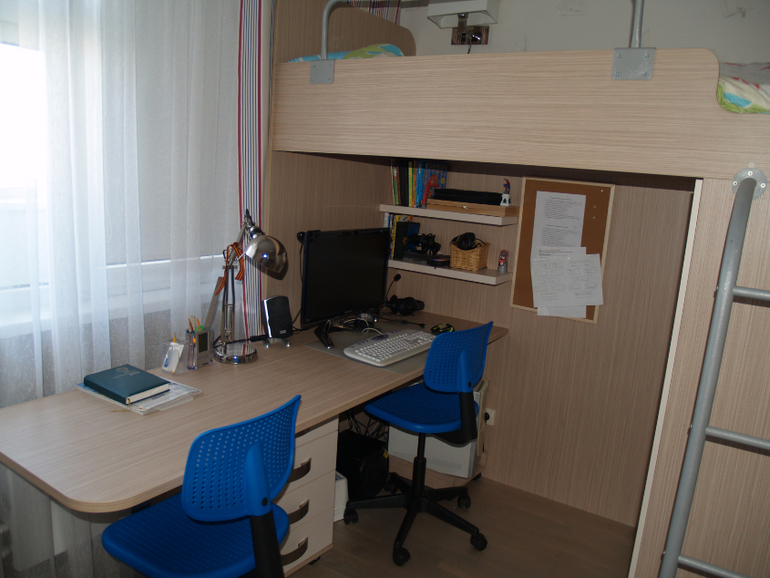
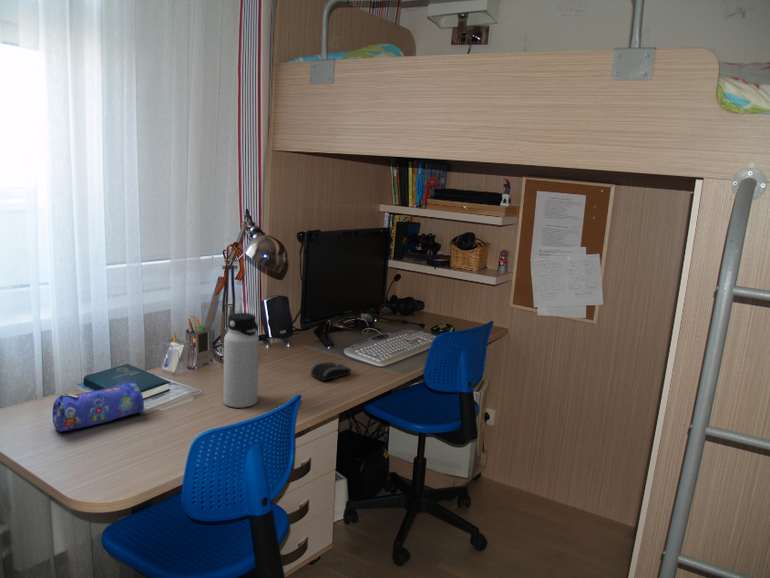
+ water bottle (241, 359)
+ pencil case (98, 404)
+ computer mouse (331, 369)
